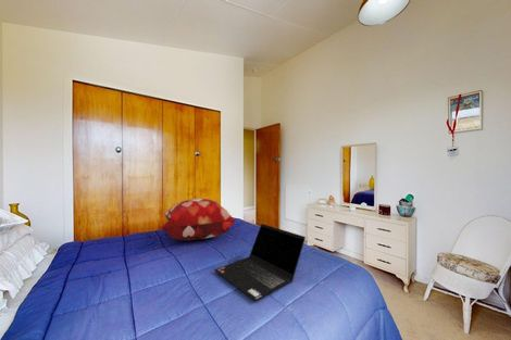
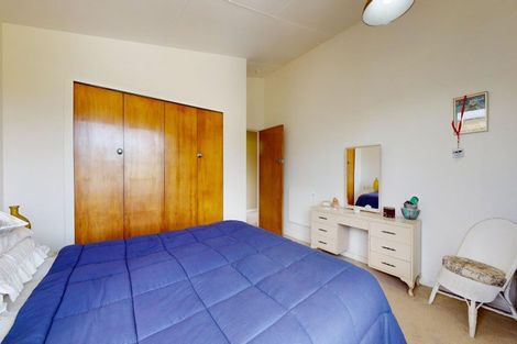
- laptop computer (259, 254)
- decorative pillow (198, 217)
